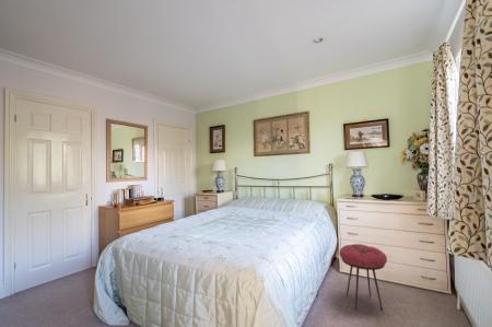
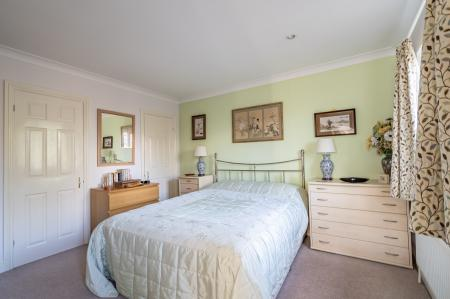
- stool (358, 275)
